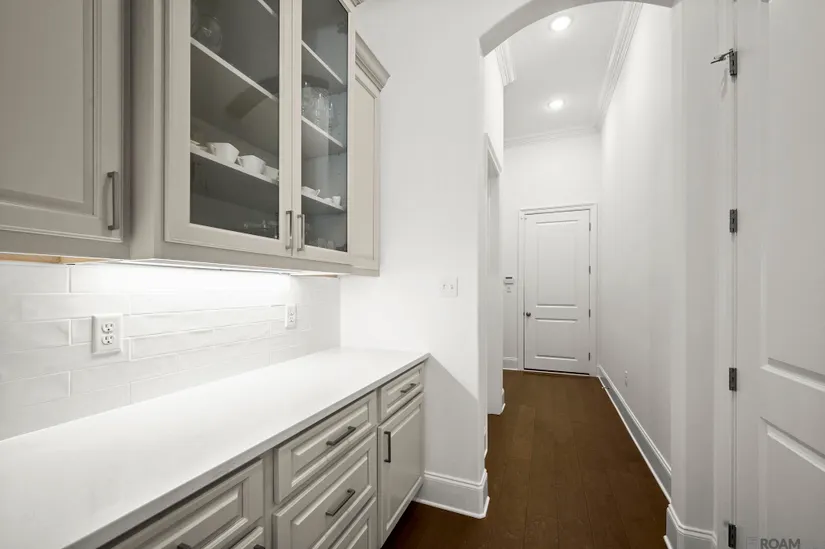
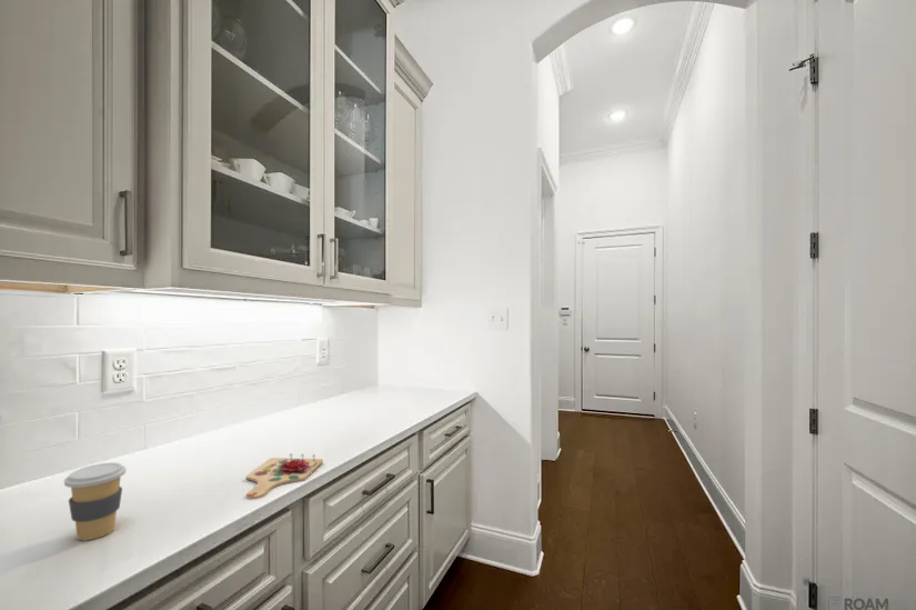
+ coffee cup (95, 501)
+ cutting board (276, 472)
